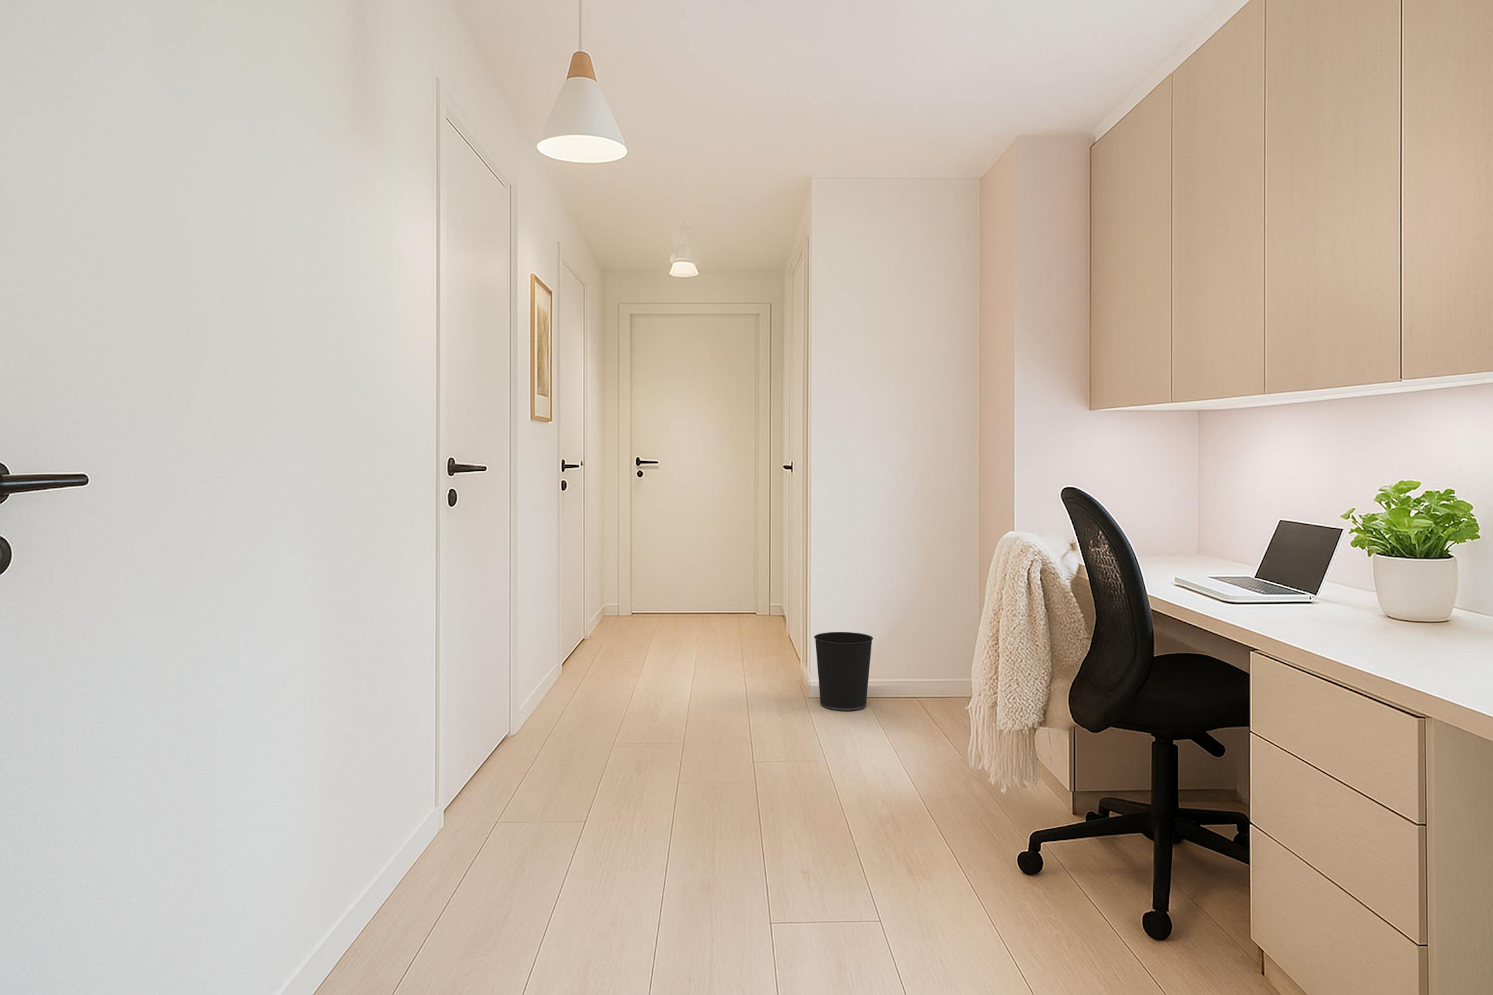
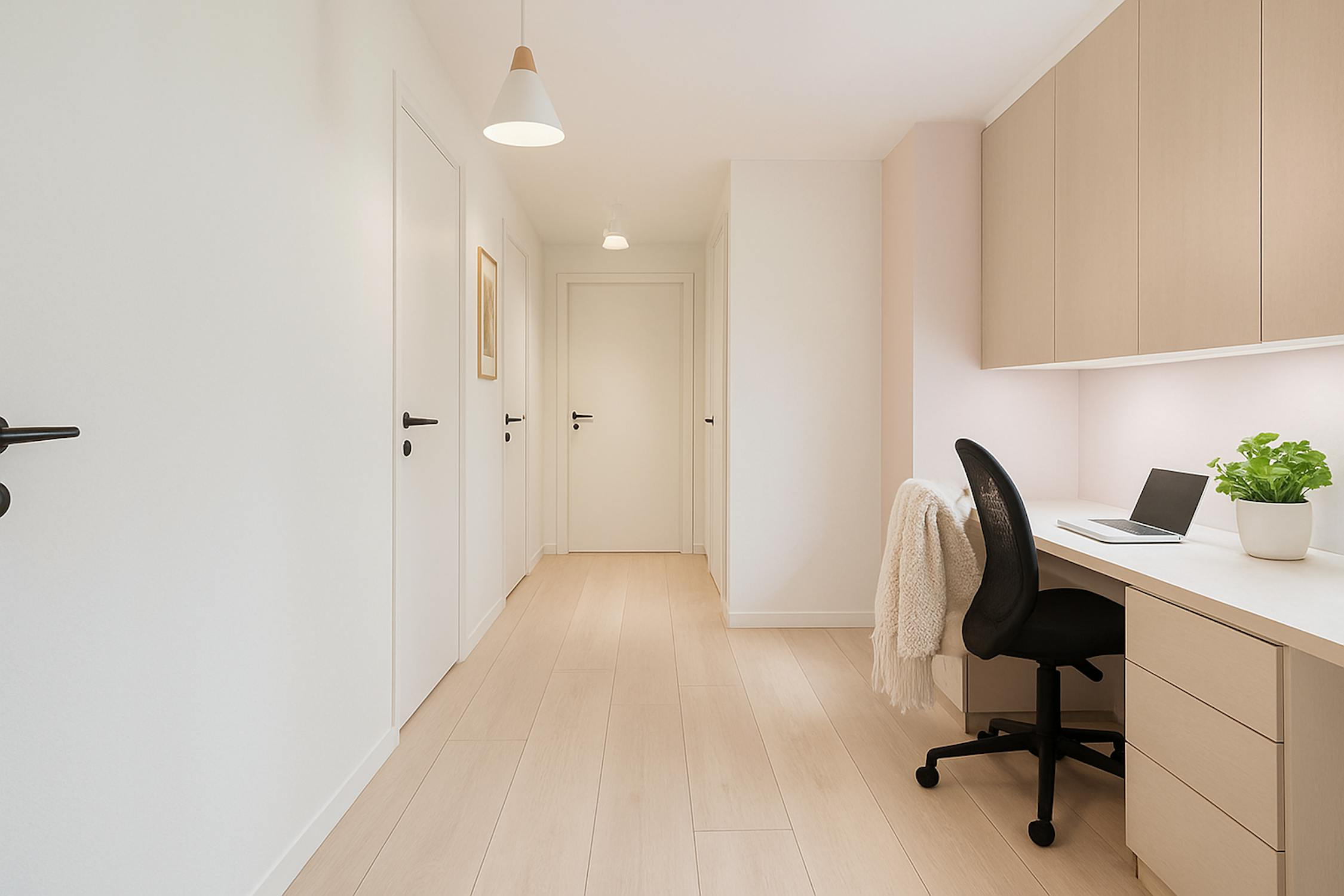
- wastebasket (843, 671)
